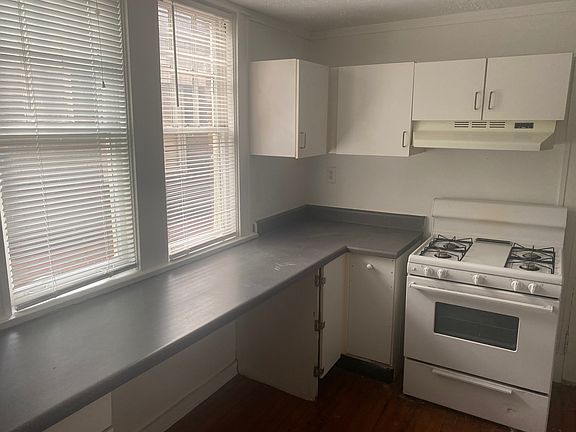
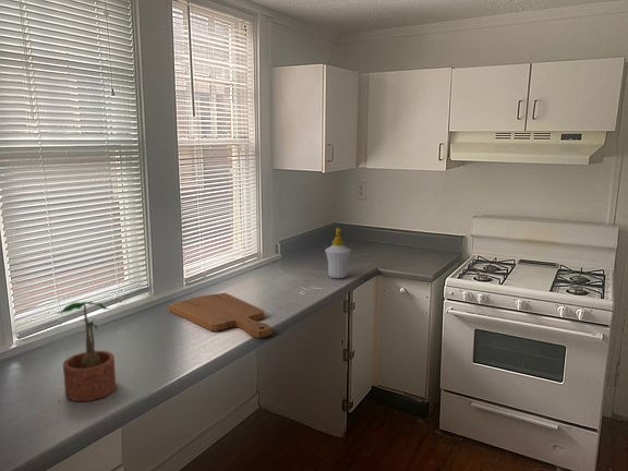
+ potted plant (87, 345)
+ soap bottle (337, 252)
+ cutting board (221, 312)
